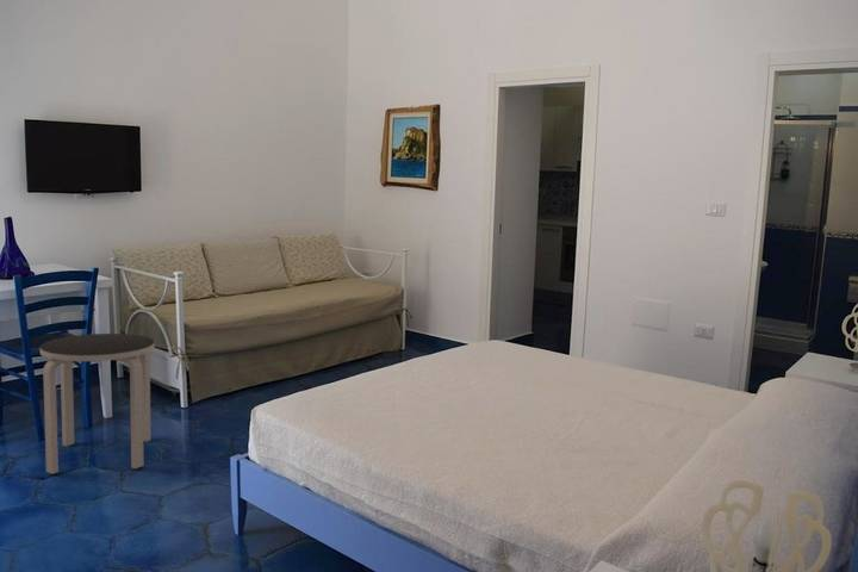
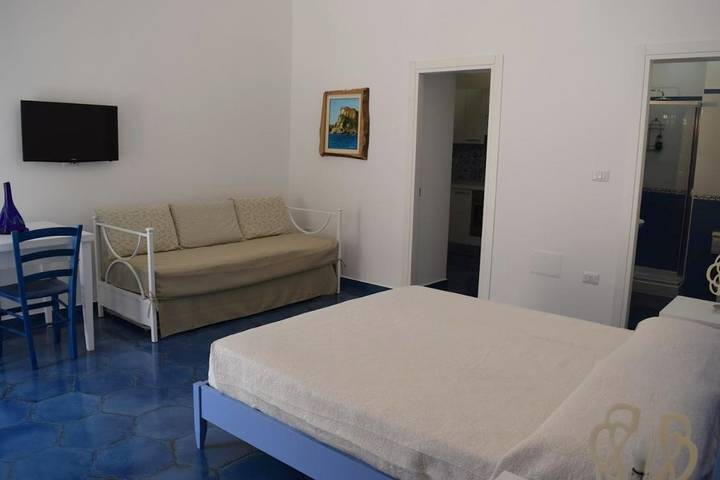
- side table (73, 399)
